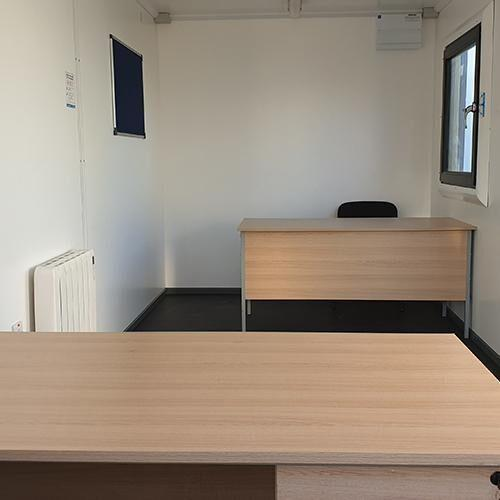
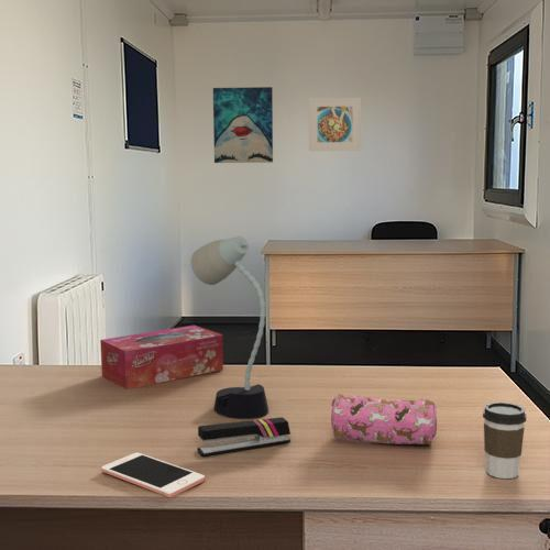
+ coffee cup (503, 440)
+ desk lamp (258, 326)
+ wall art (243, 125)
+ tissue box (162, 354)
+ cell phone (152, 473)
+ stapler (244, 433)
+ pencil case (382, 418)
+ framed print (334, 124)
